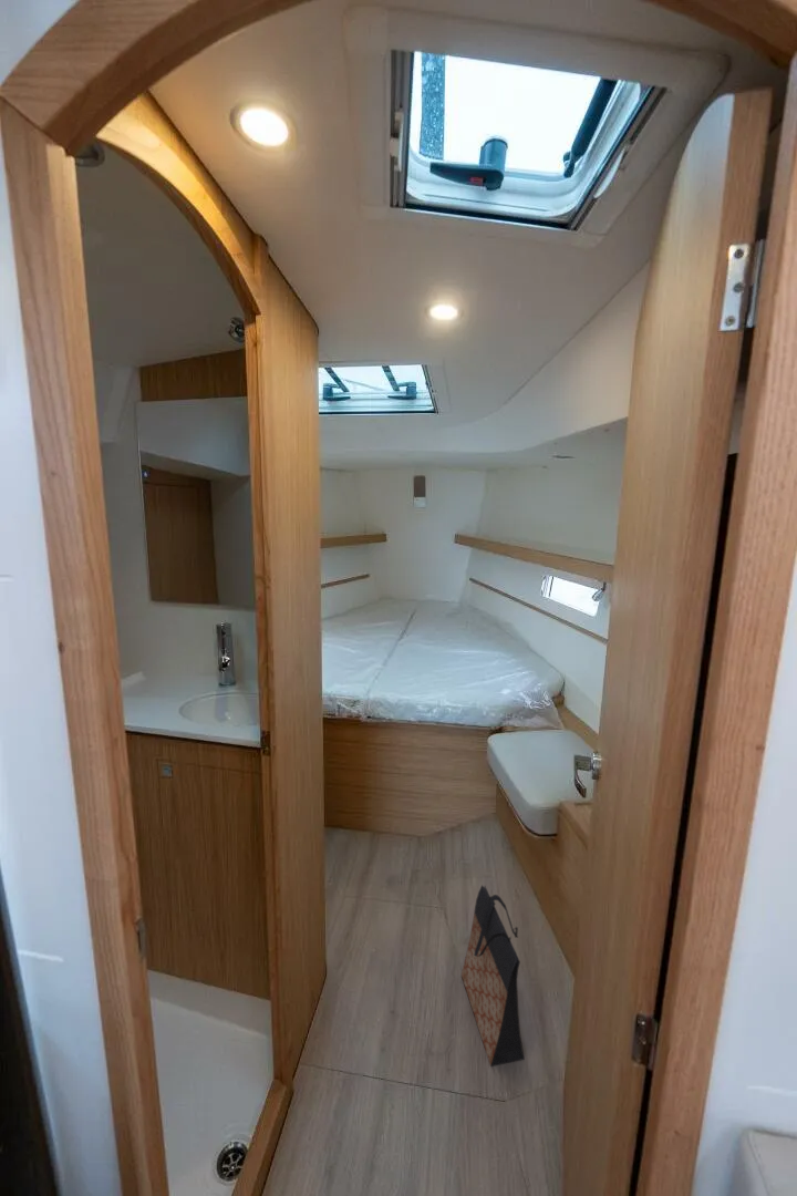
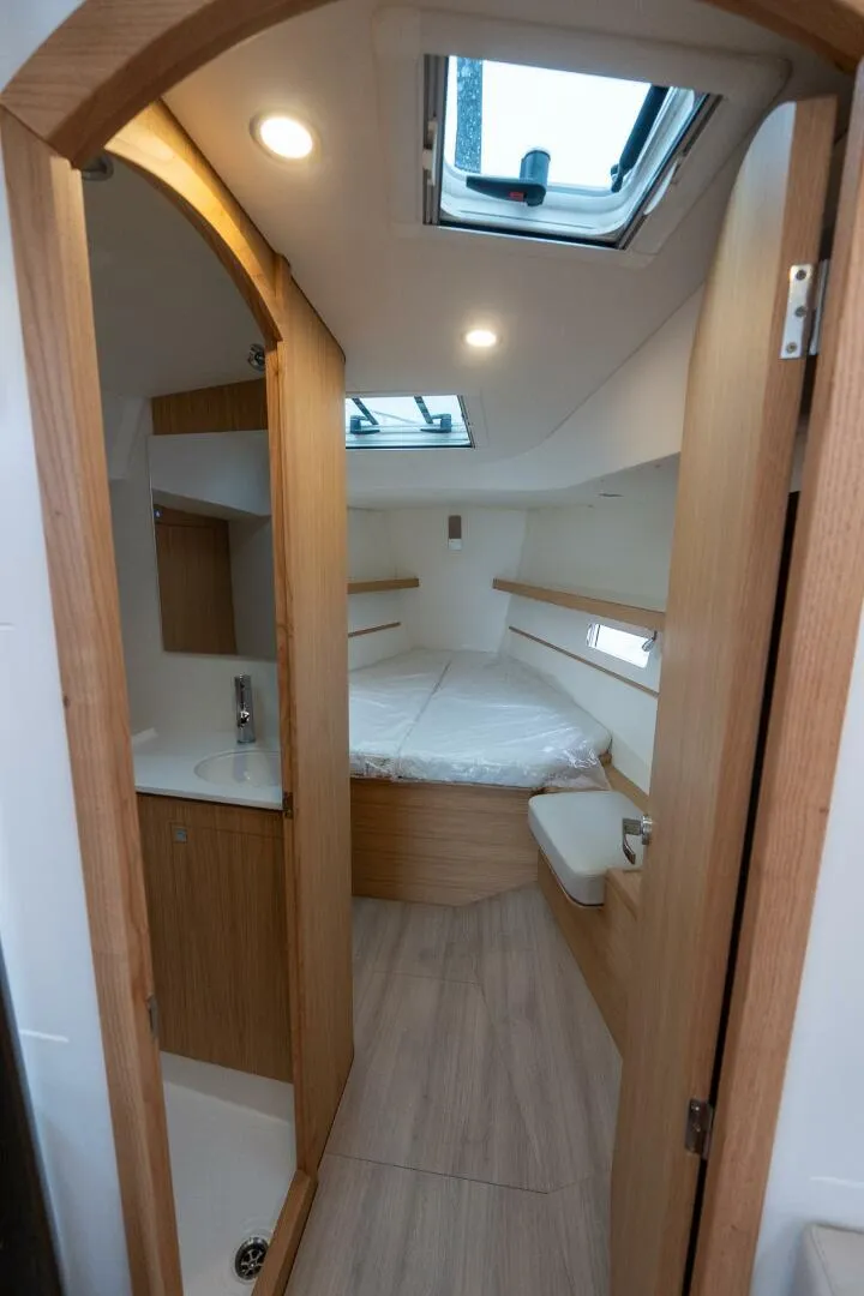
- bag (495, 962)
